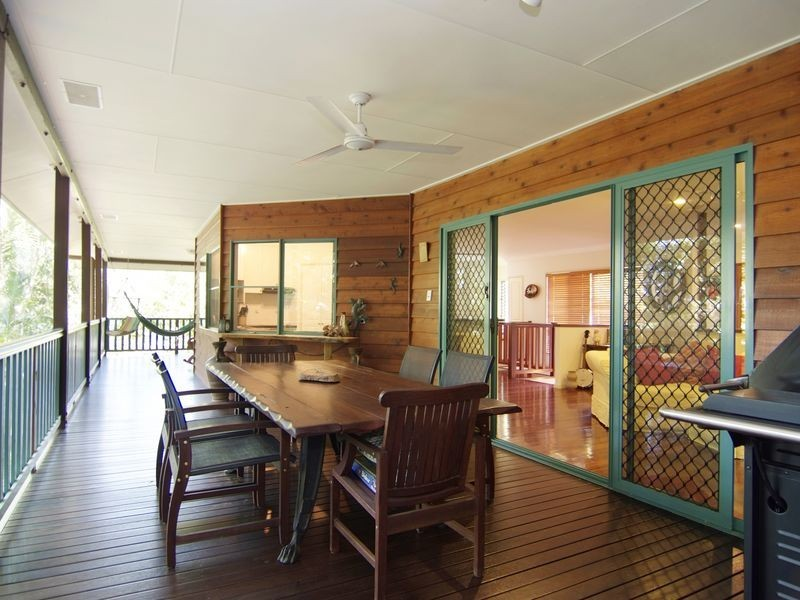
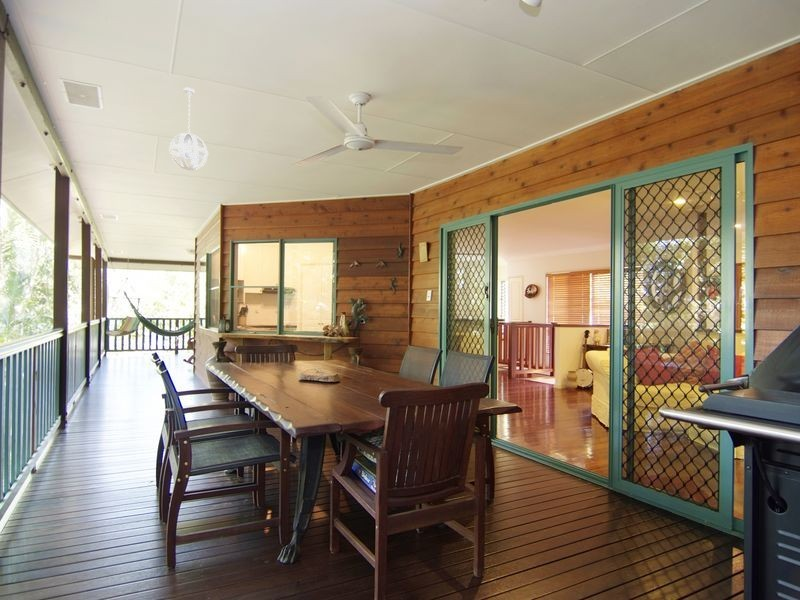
+ pendant light (189, 130)
